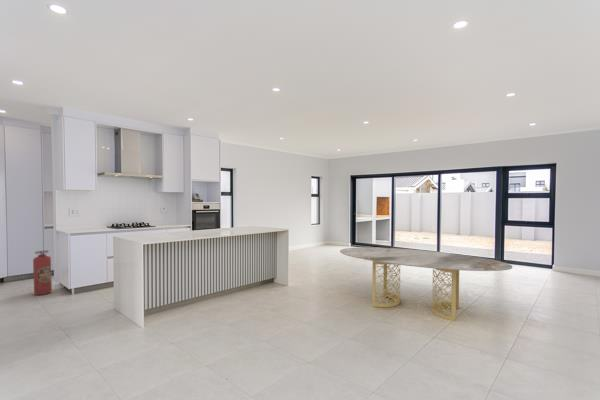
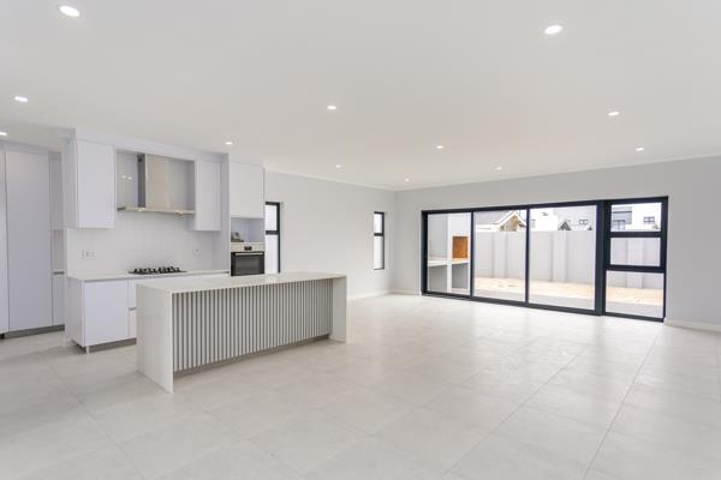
- dining table (415, 266)
- fire extinguisher (42, 272)
